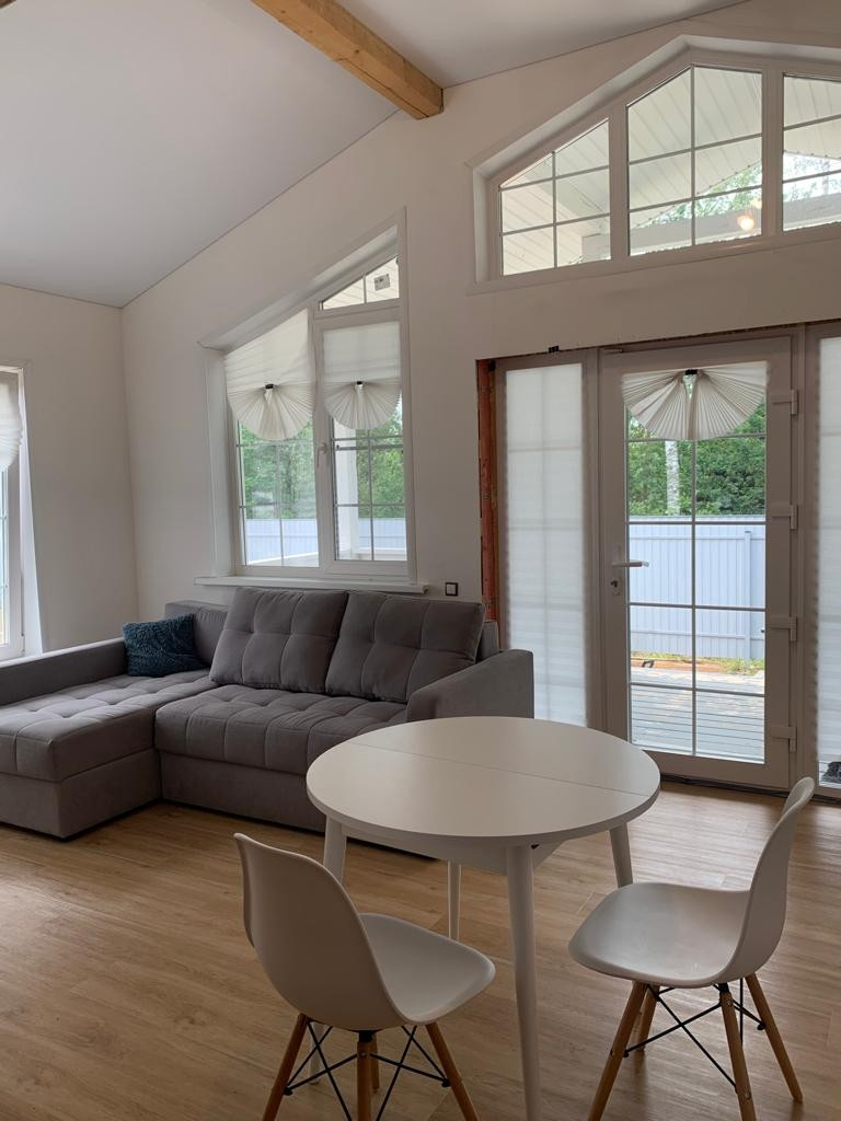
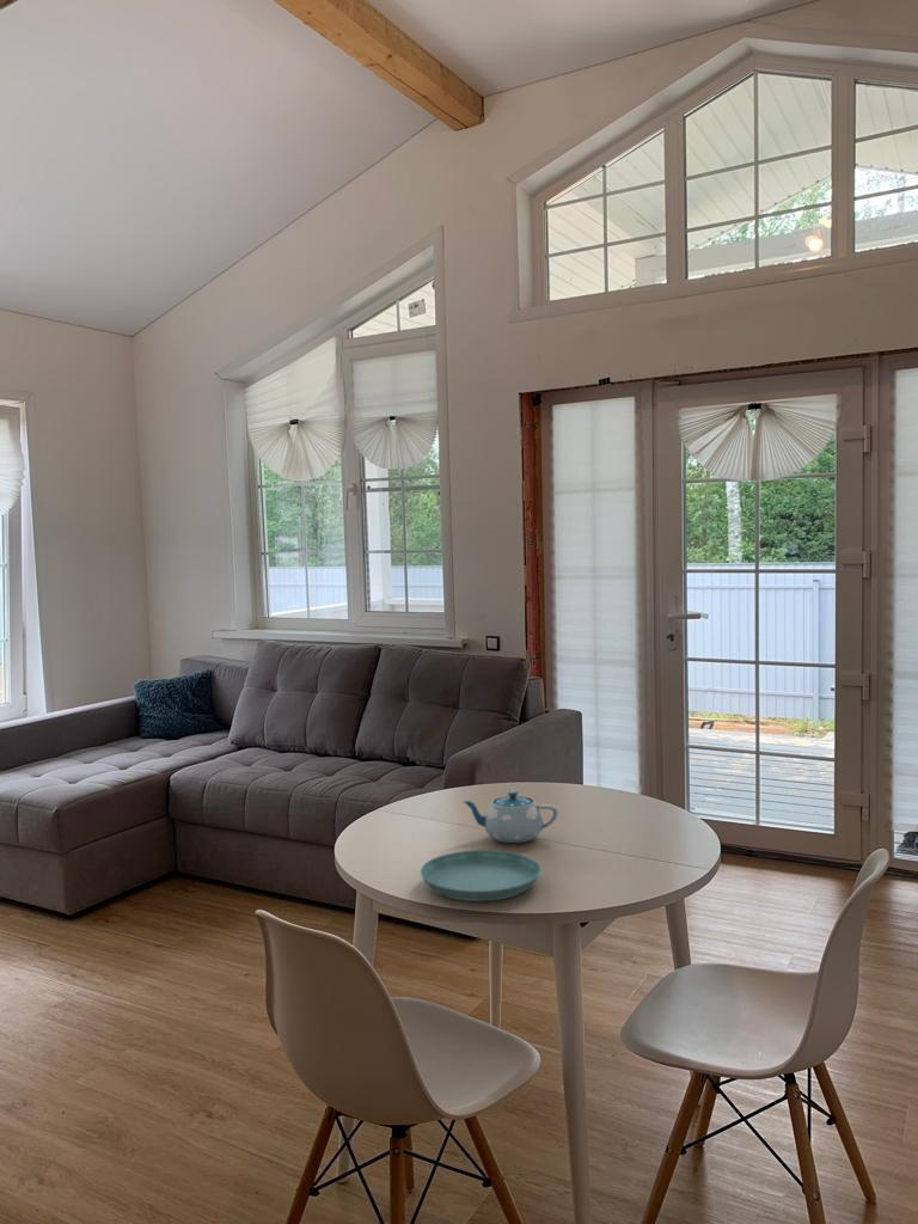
+ chinaware (509, 814)
+ saucer (481, 876)
